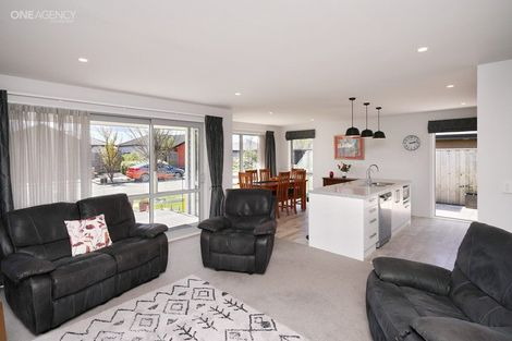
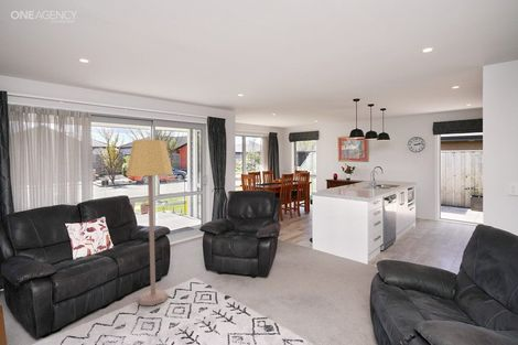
+ lamp (151, 219)
